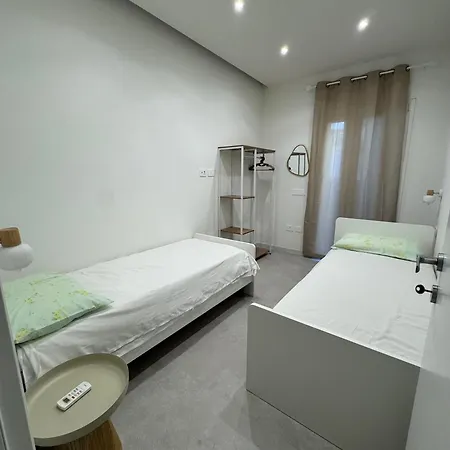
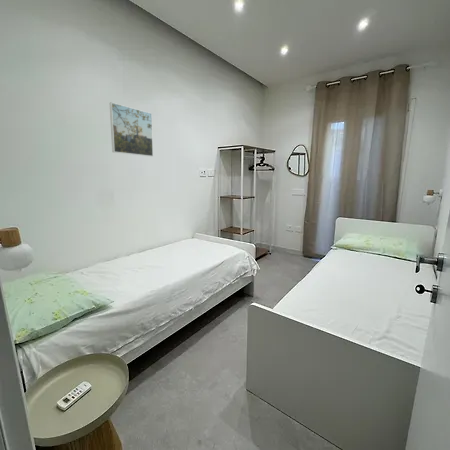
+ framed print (133, 131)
